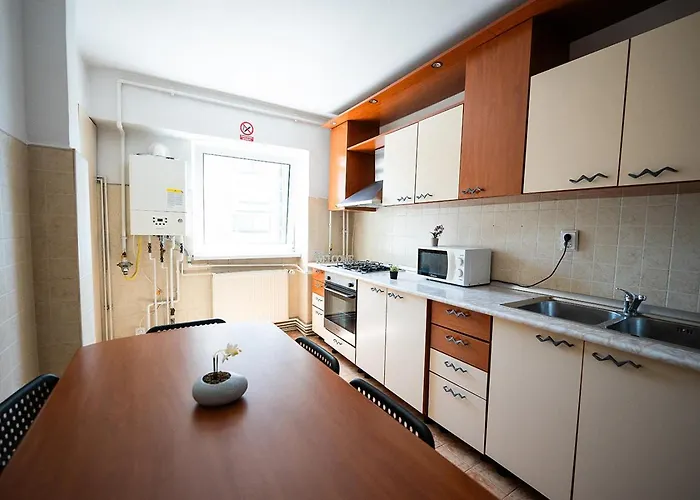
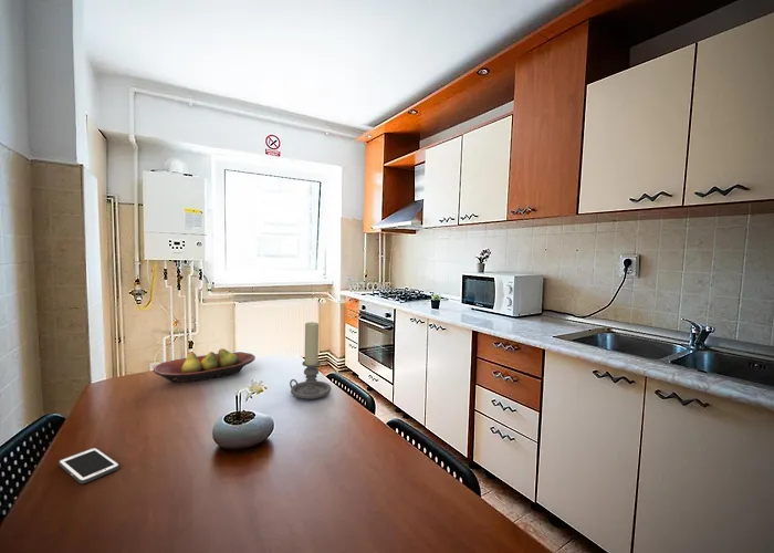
+ cell phone (88, 465)
+ fruit bowl (207, 363)
+ candle holder (307, 357)
